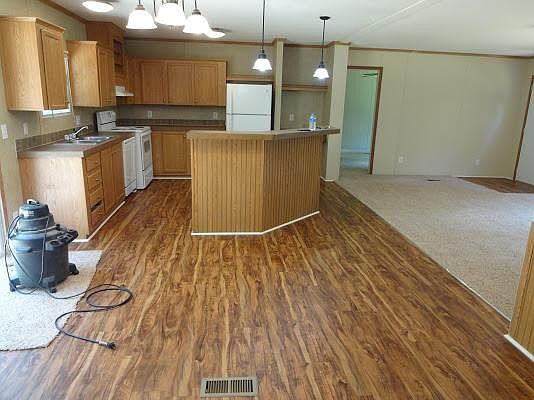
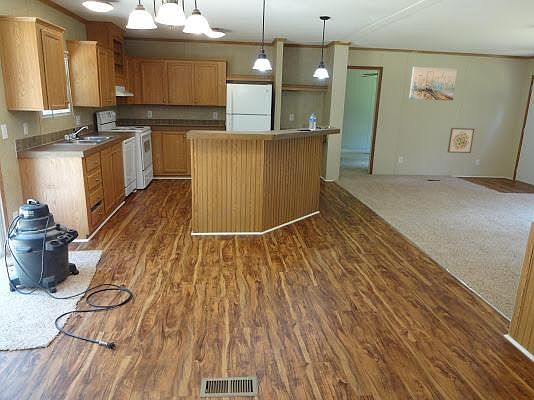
+ wall art (460, 140)
+ wall art (433, 83)
